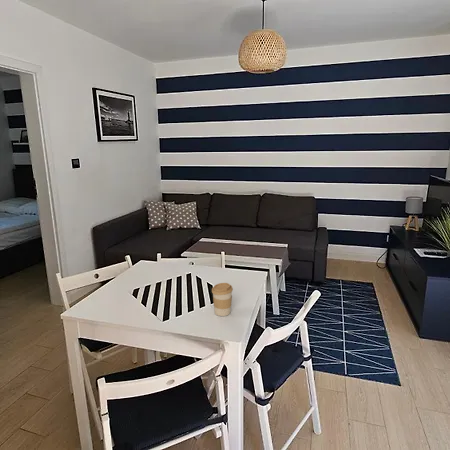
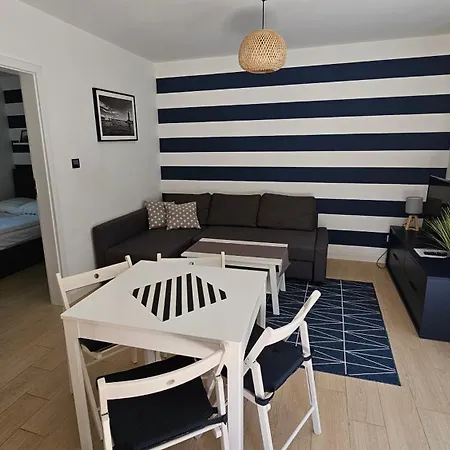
- coffee cup (222, 298)
